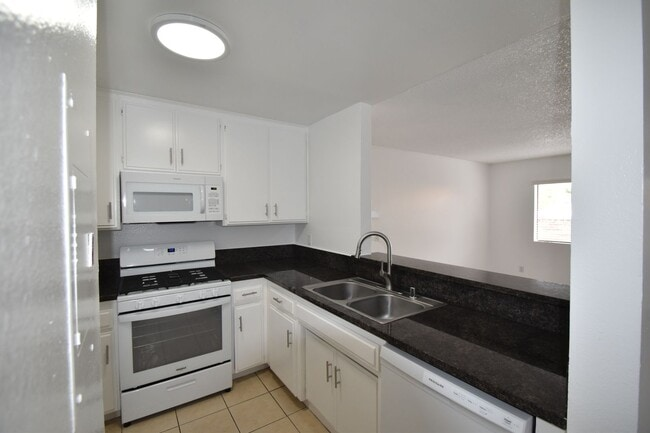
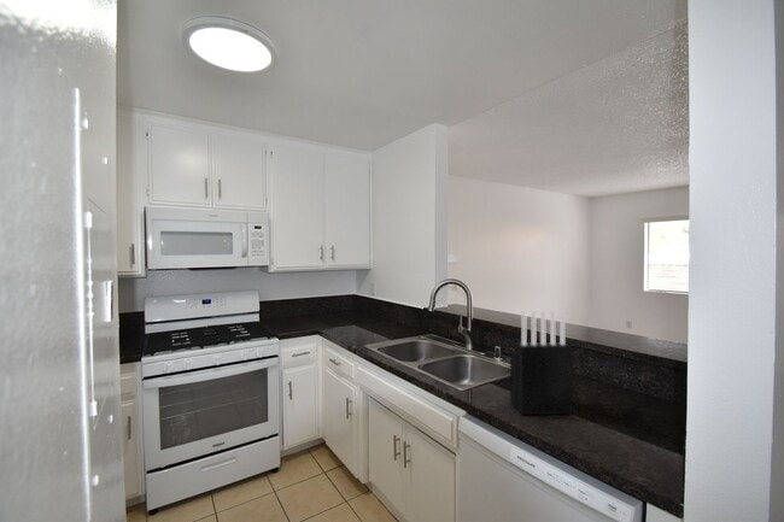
+ knife block (538, 358)
